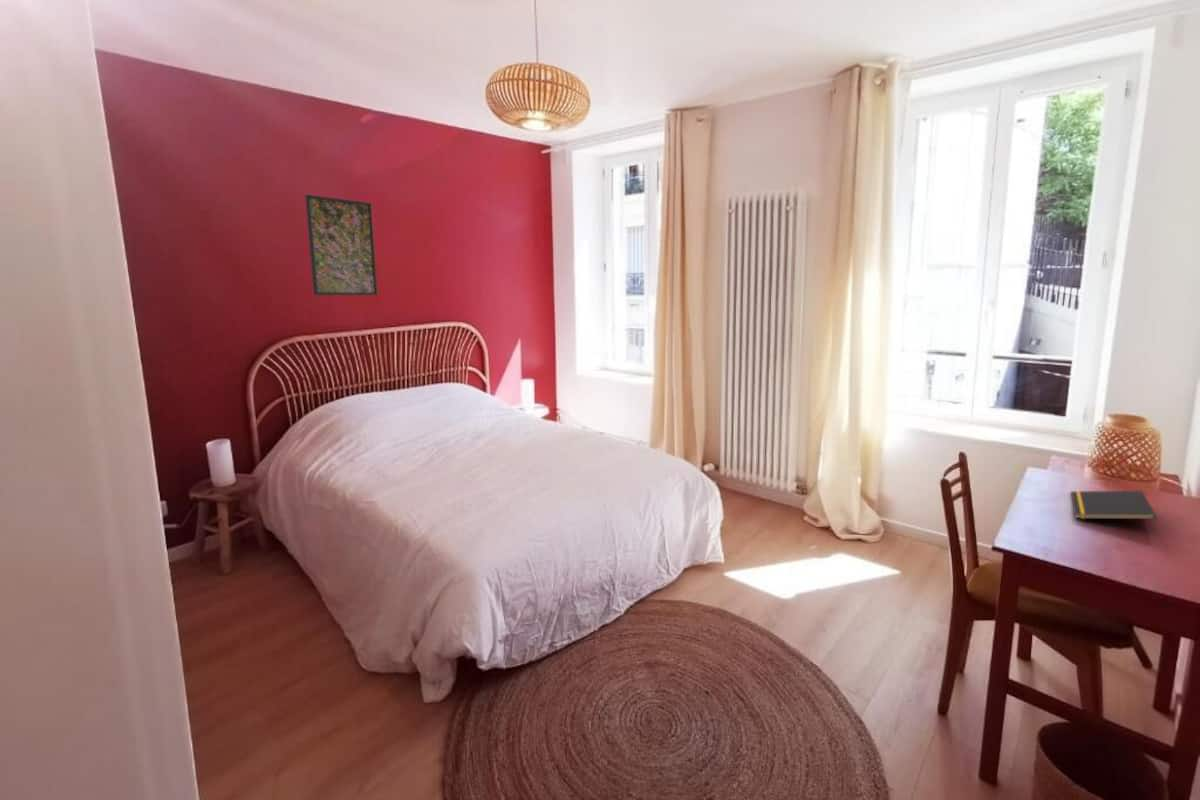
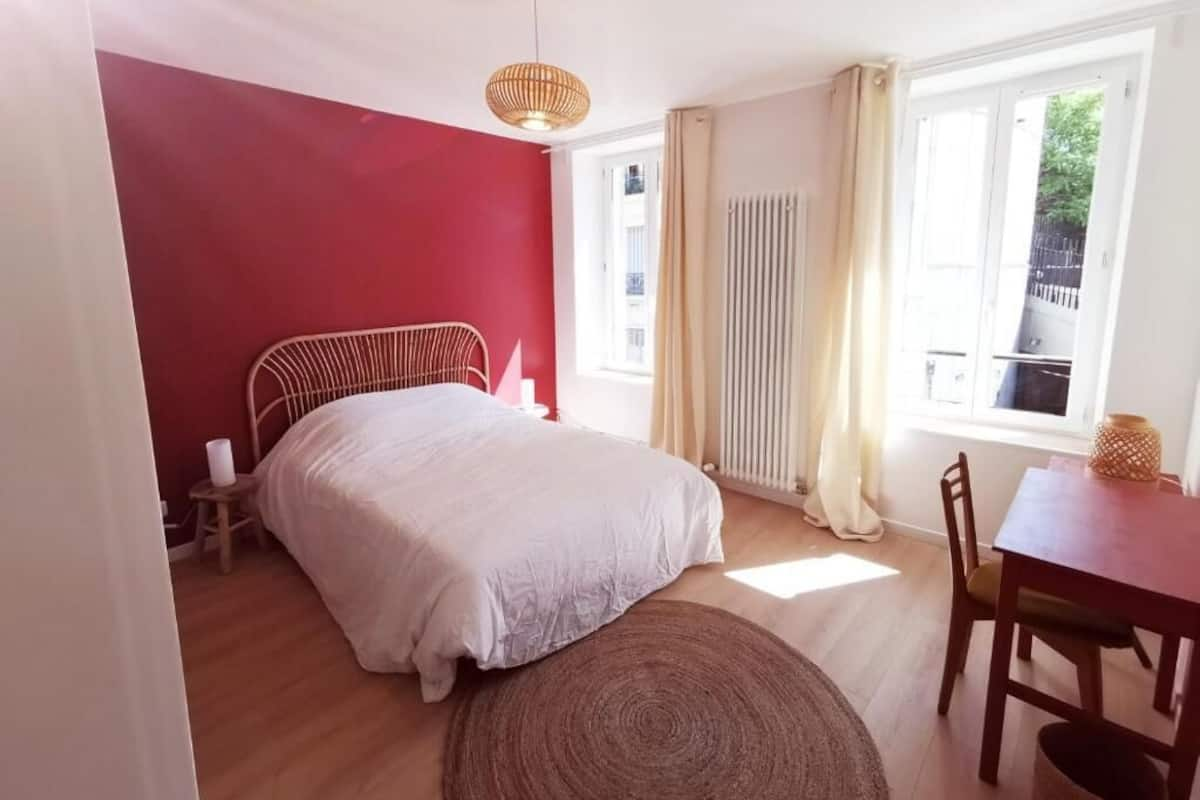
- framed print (343, 247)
- notepad (1109, 504)
